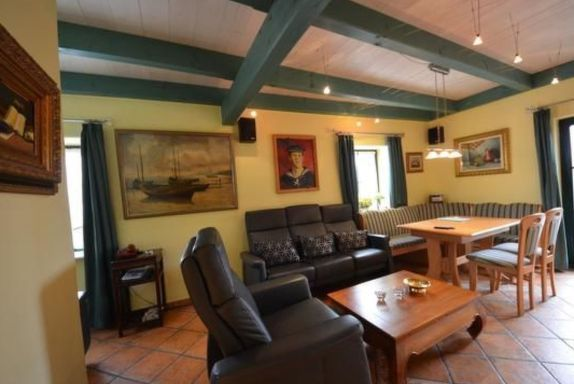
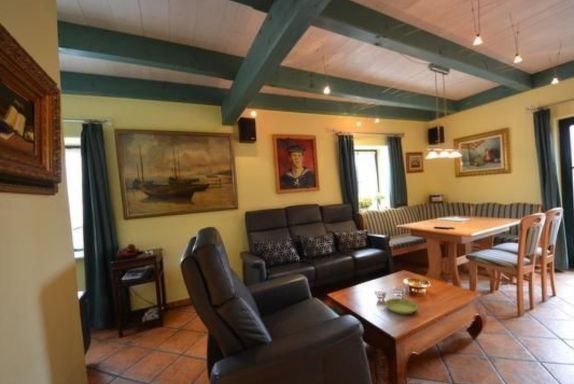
+ saucer (401, 306)
